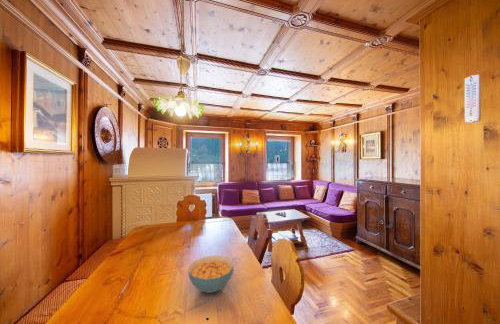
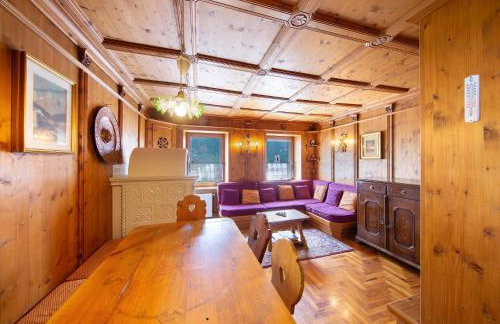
- cereal bowl (211, 277)
